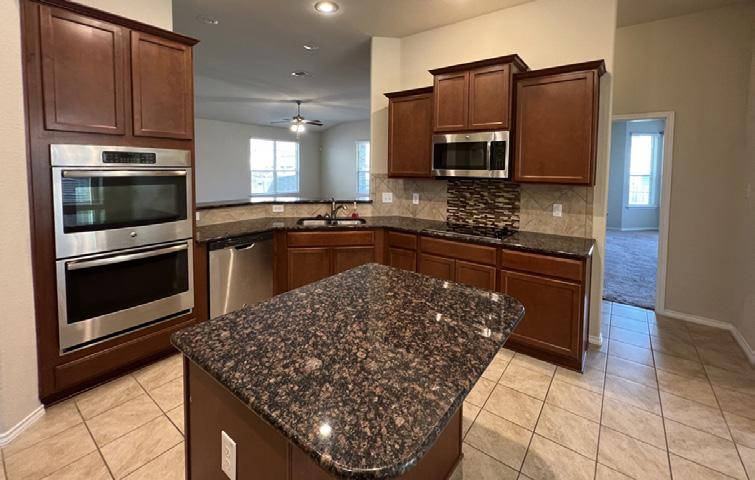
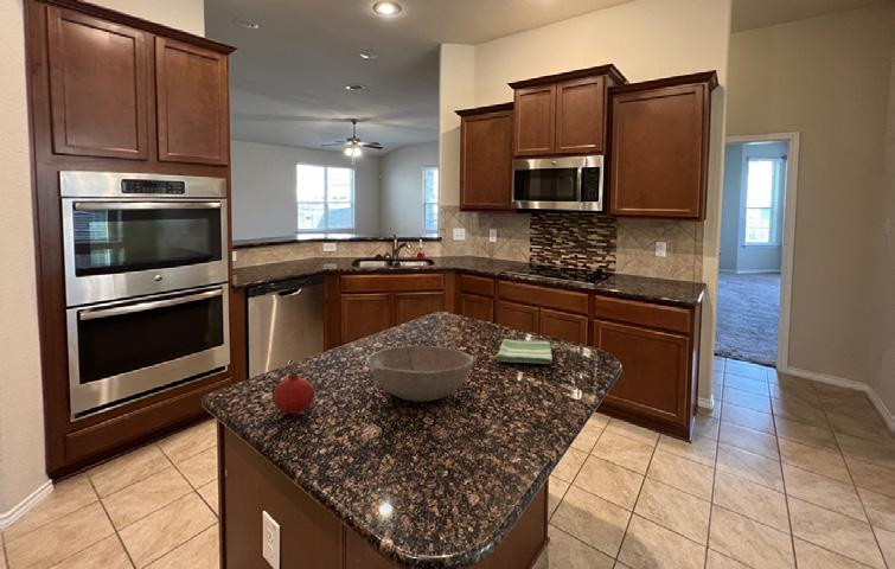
+ fruit (294, 391)
+ bowl (420, 375)
+ dish towel (524, 350)
